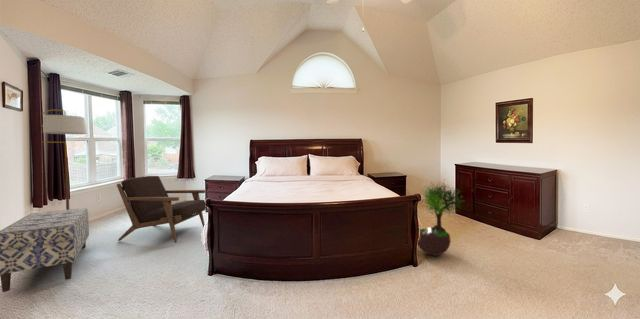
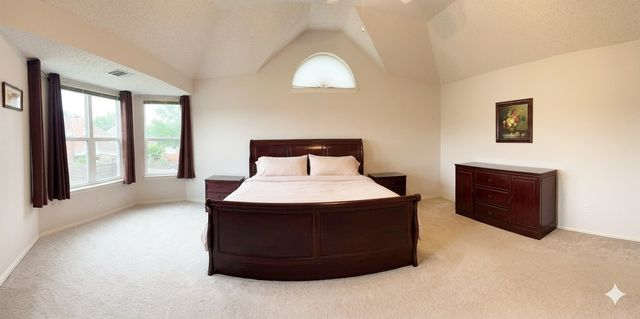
- potted tree (437, 216)
- bench (50, 242)
- floor lamp (65, 174)
- armchair (166, 205)
